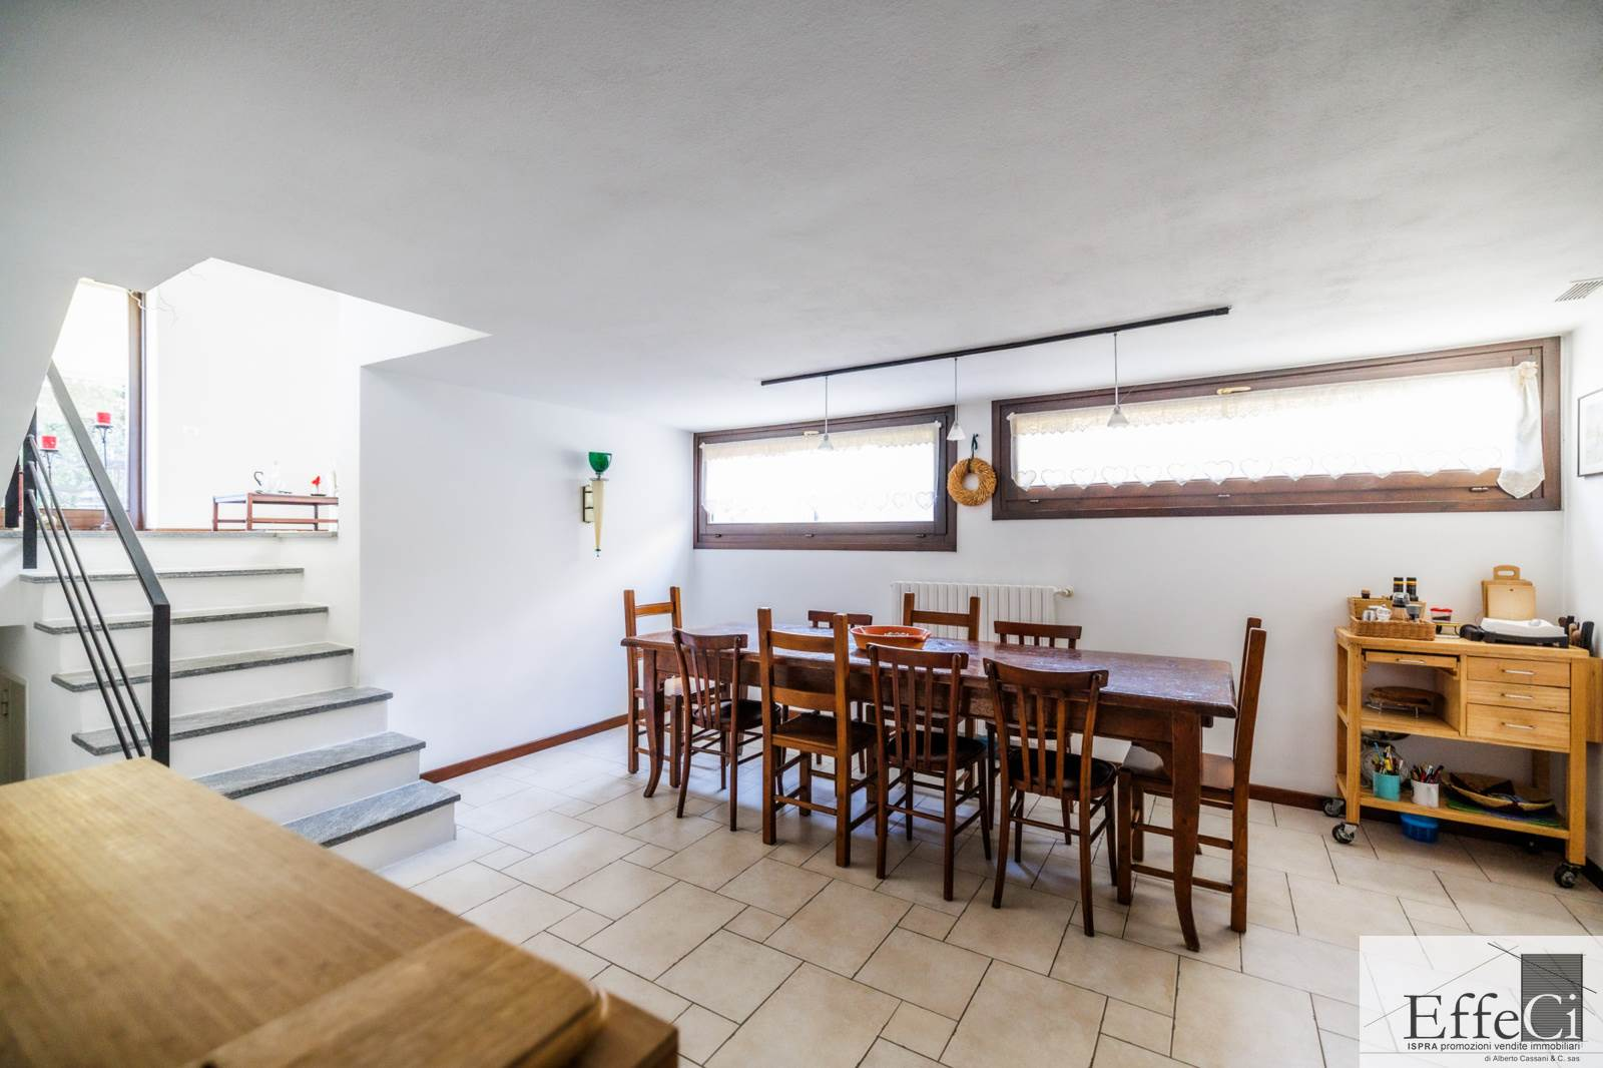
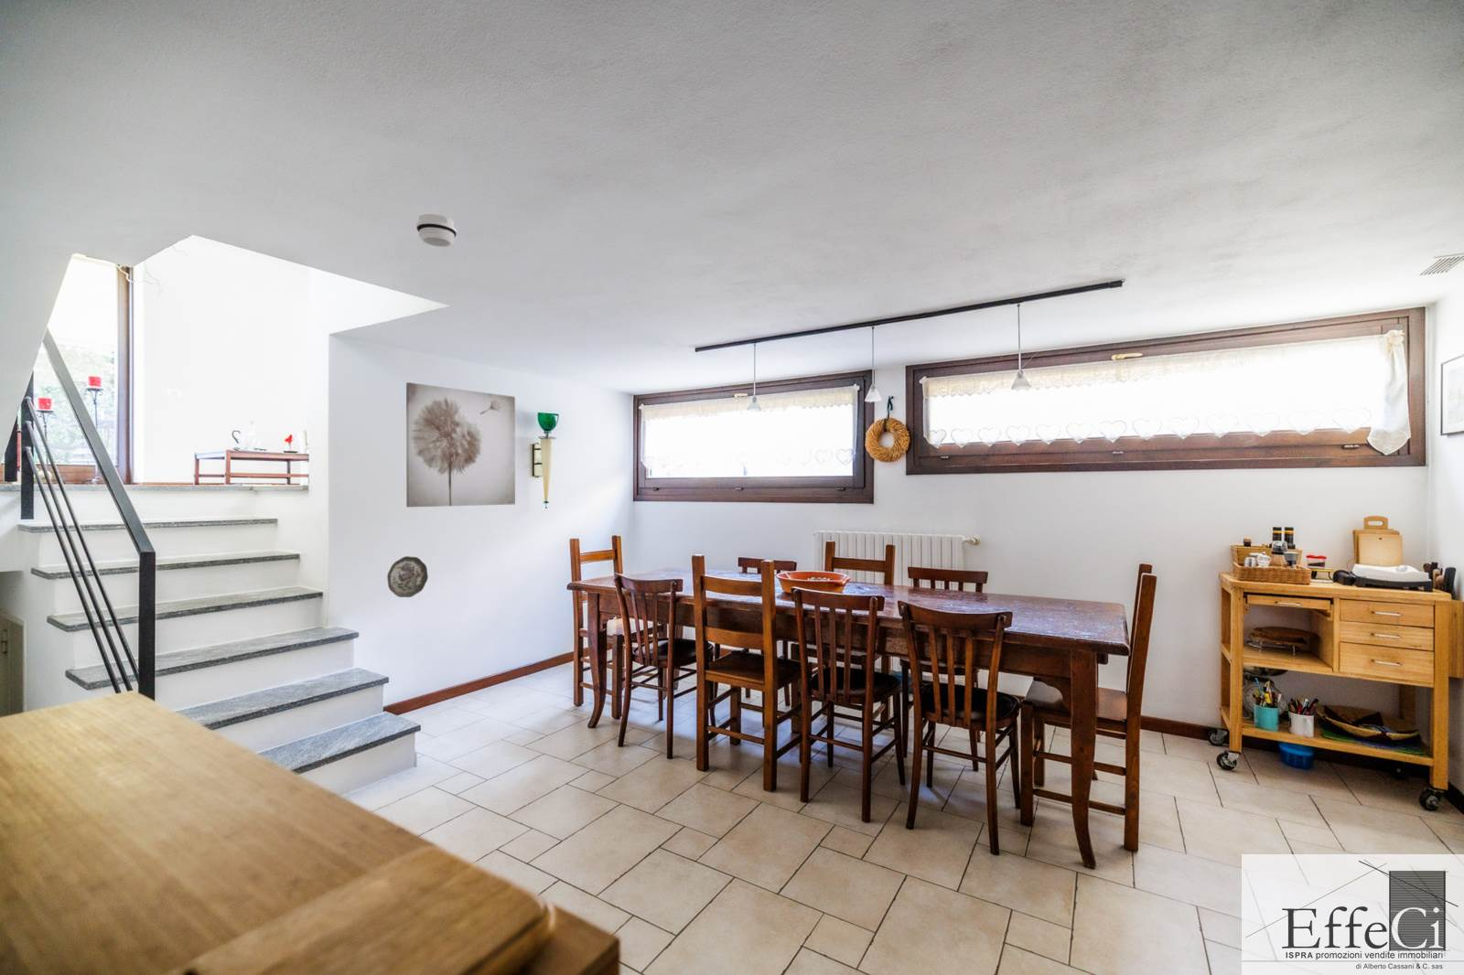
+ decorative plate (406, 577)
+ wall art (464, 447)
+ smoke detector (436, 231)
